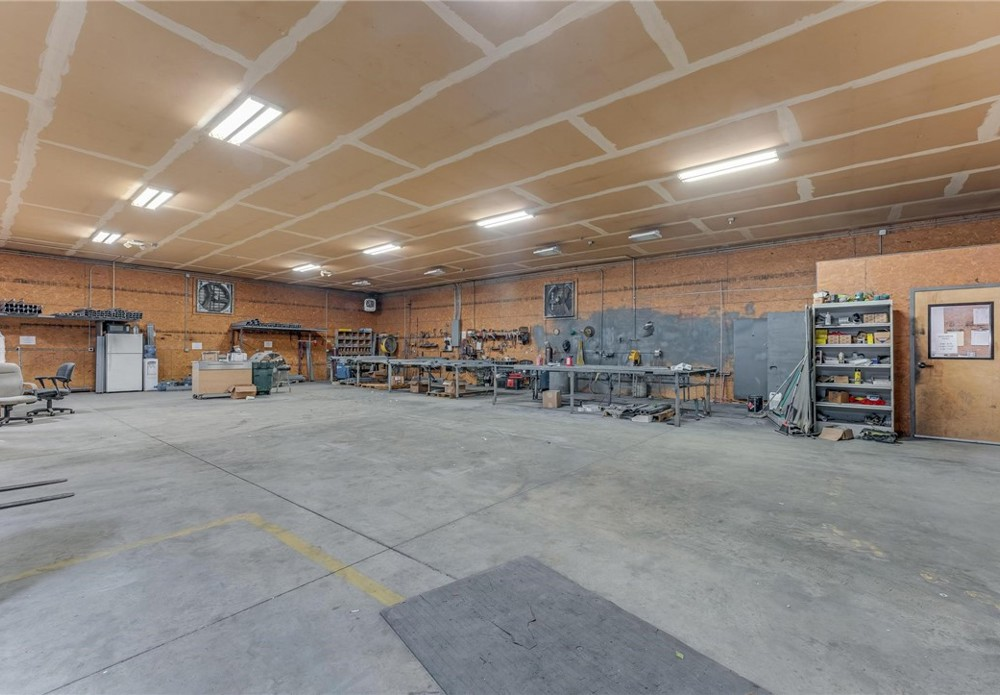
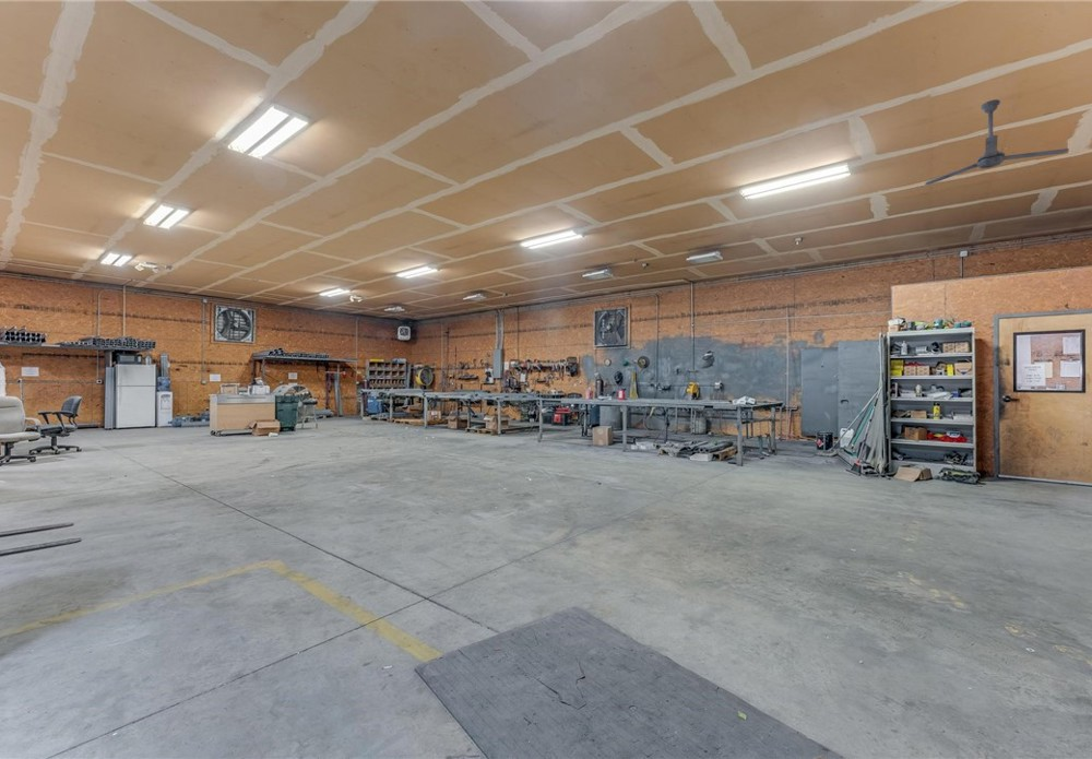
+ ceiling fan (990, 128)
